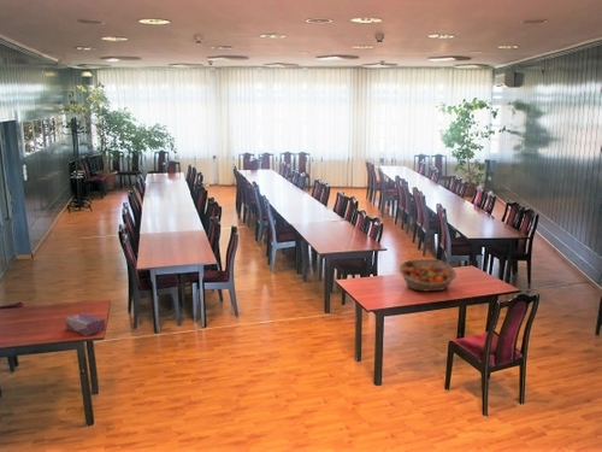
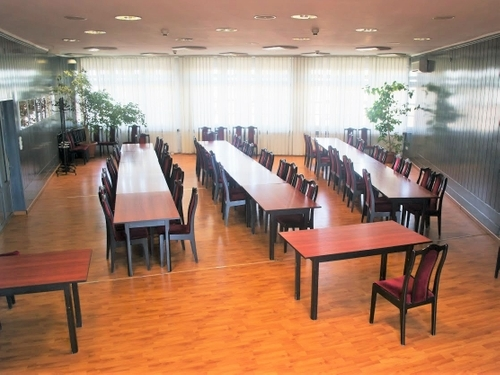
- tissue box (85, 323)
- fruit basket (426, 275)
